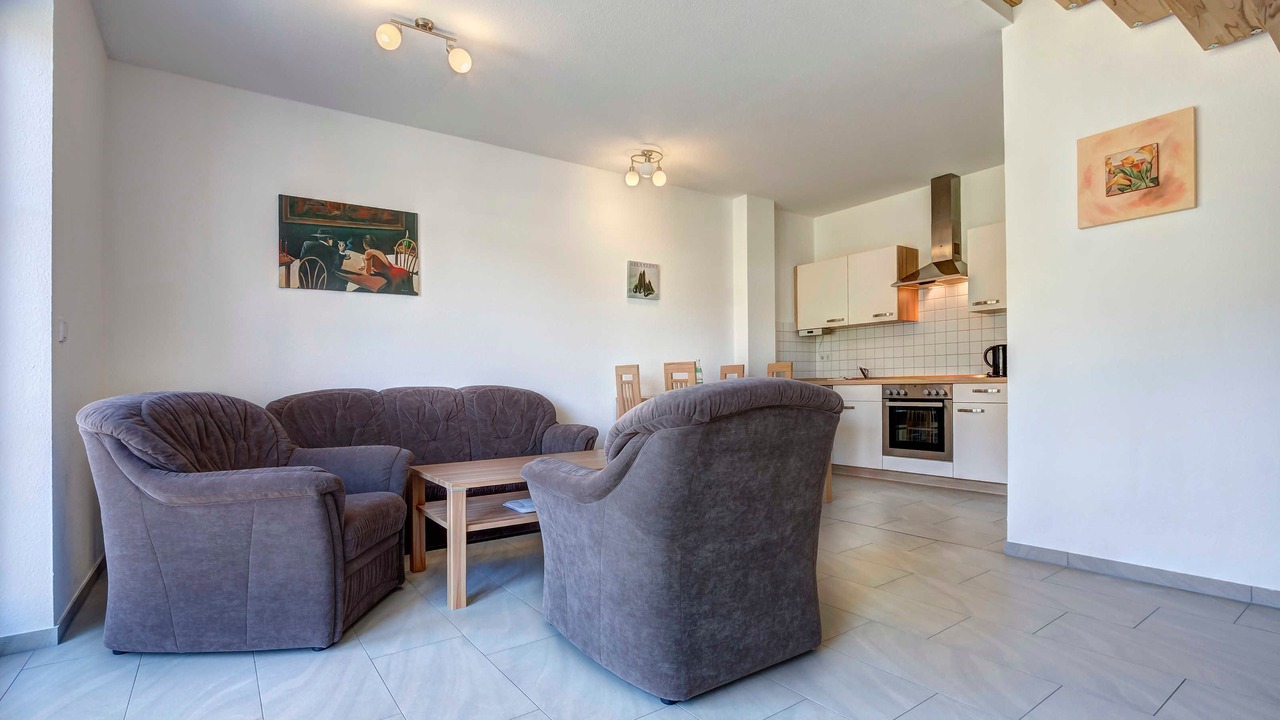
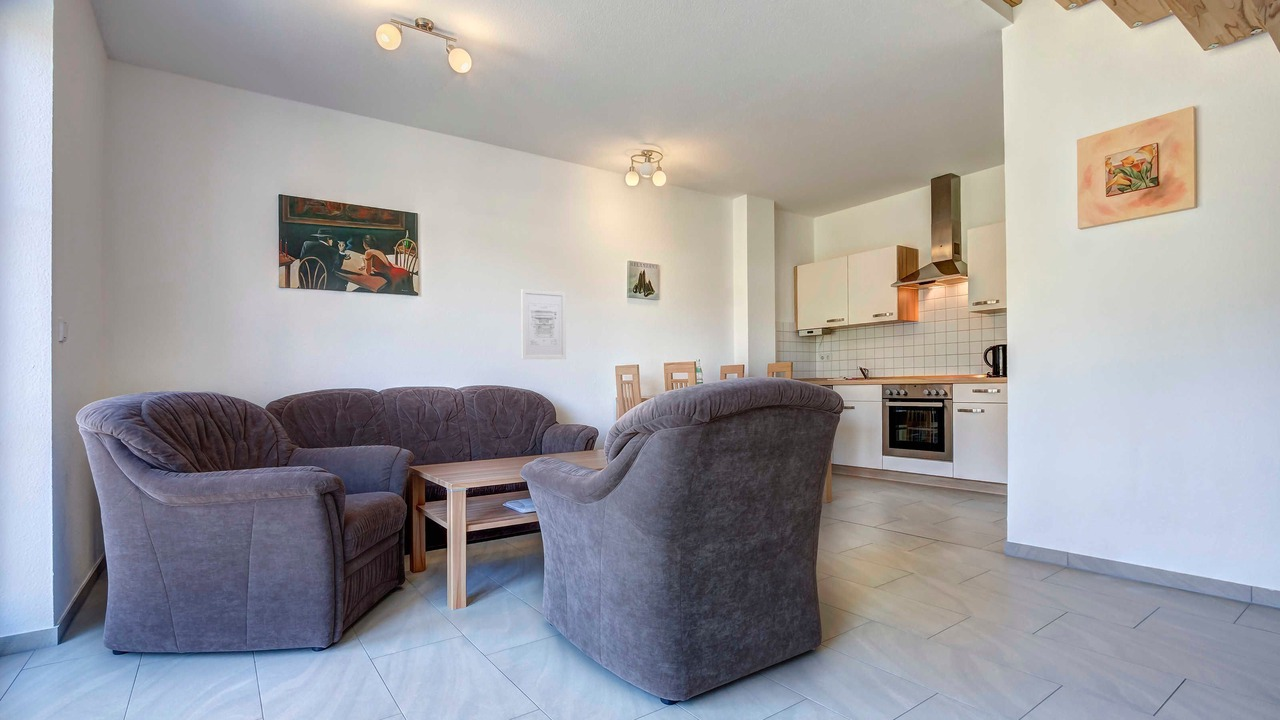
+ wall art (544, 324)
